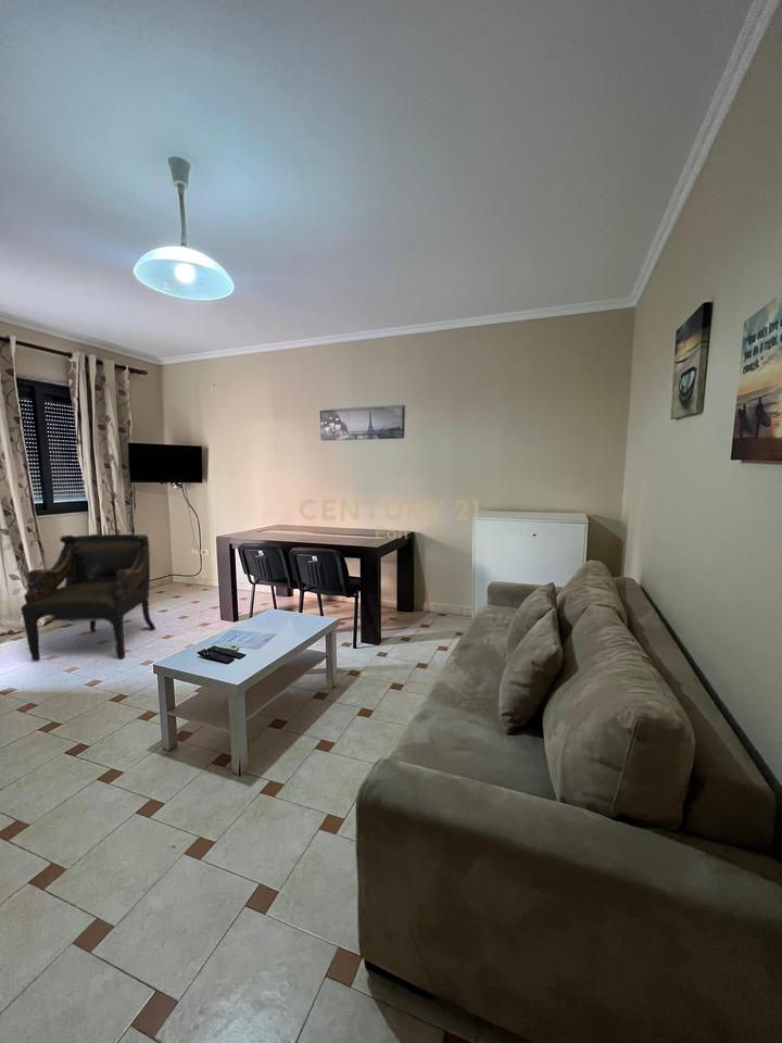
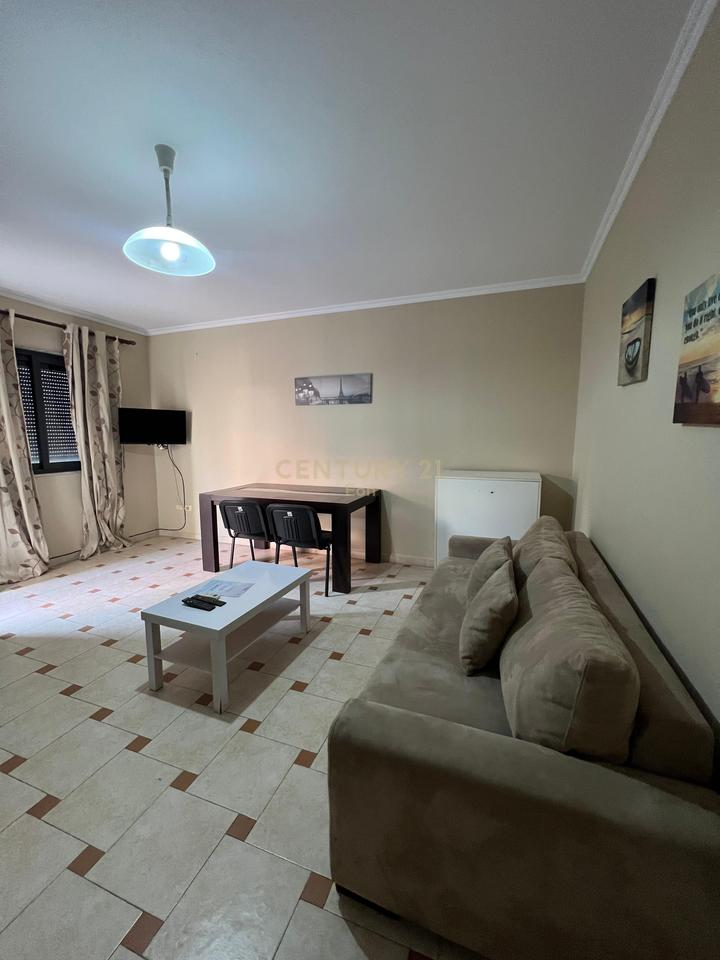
- armchair (94, 592)
